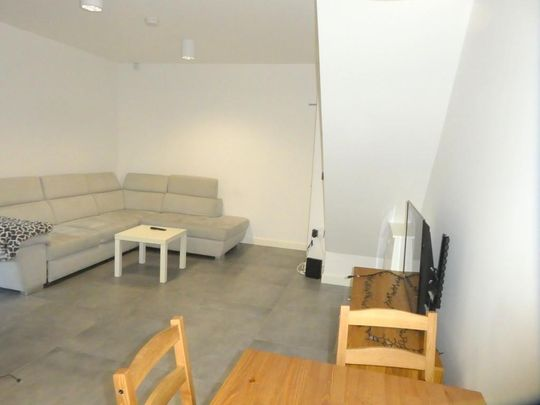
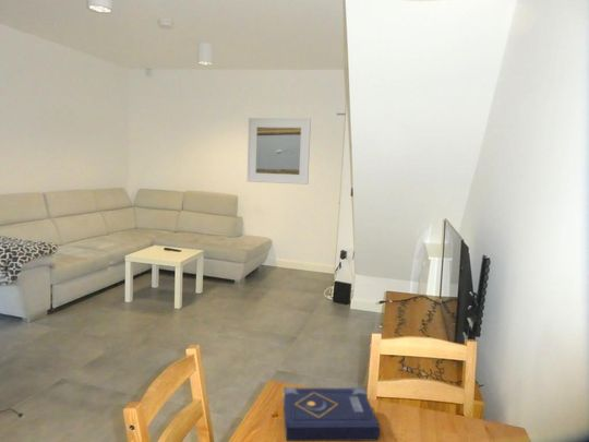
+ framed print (277, 151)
+ book (327, 411)
